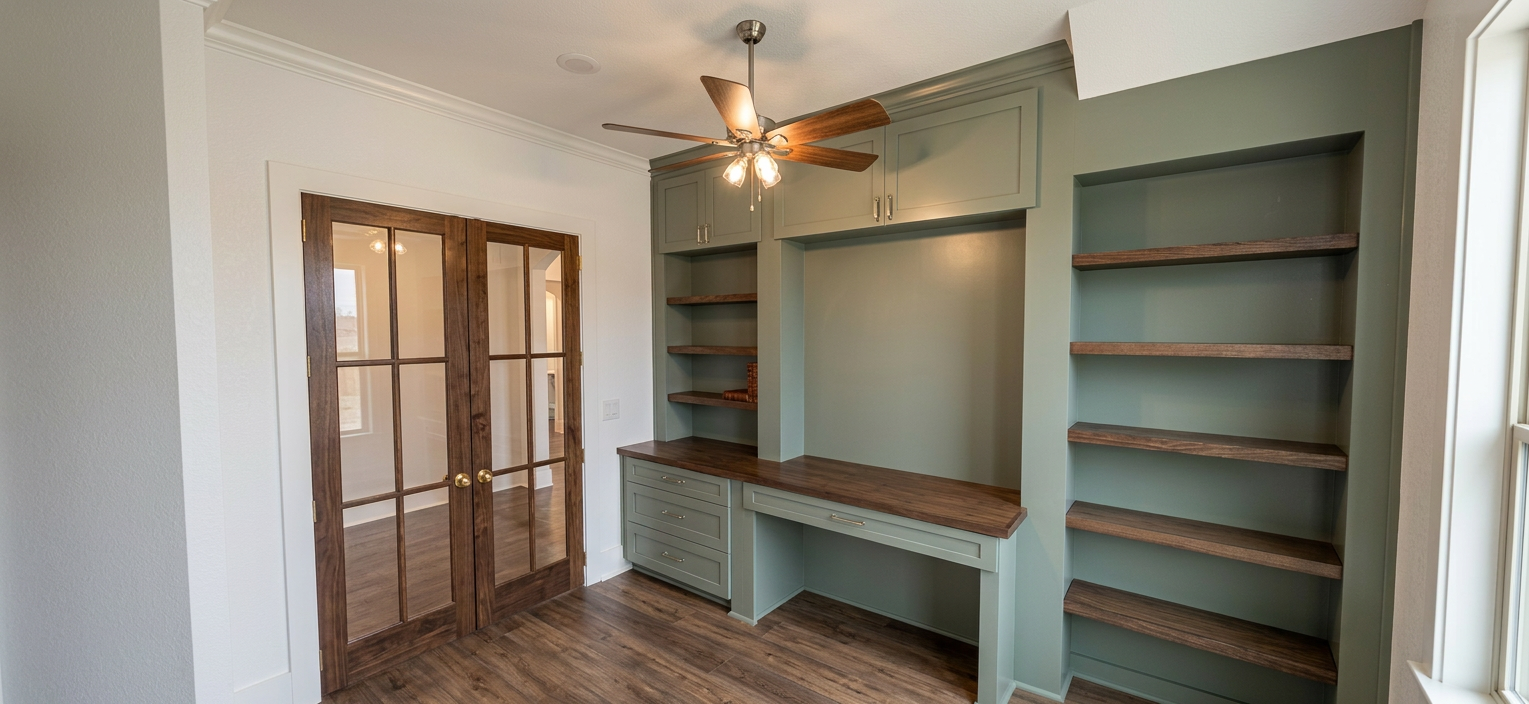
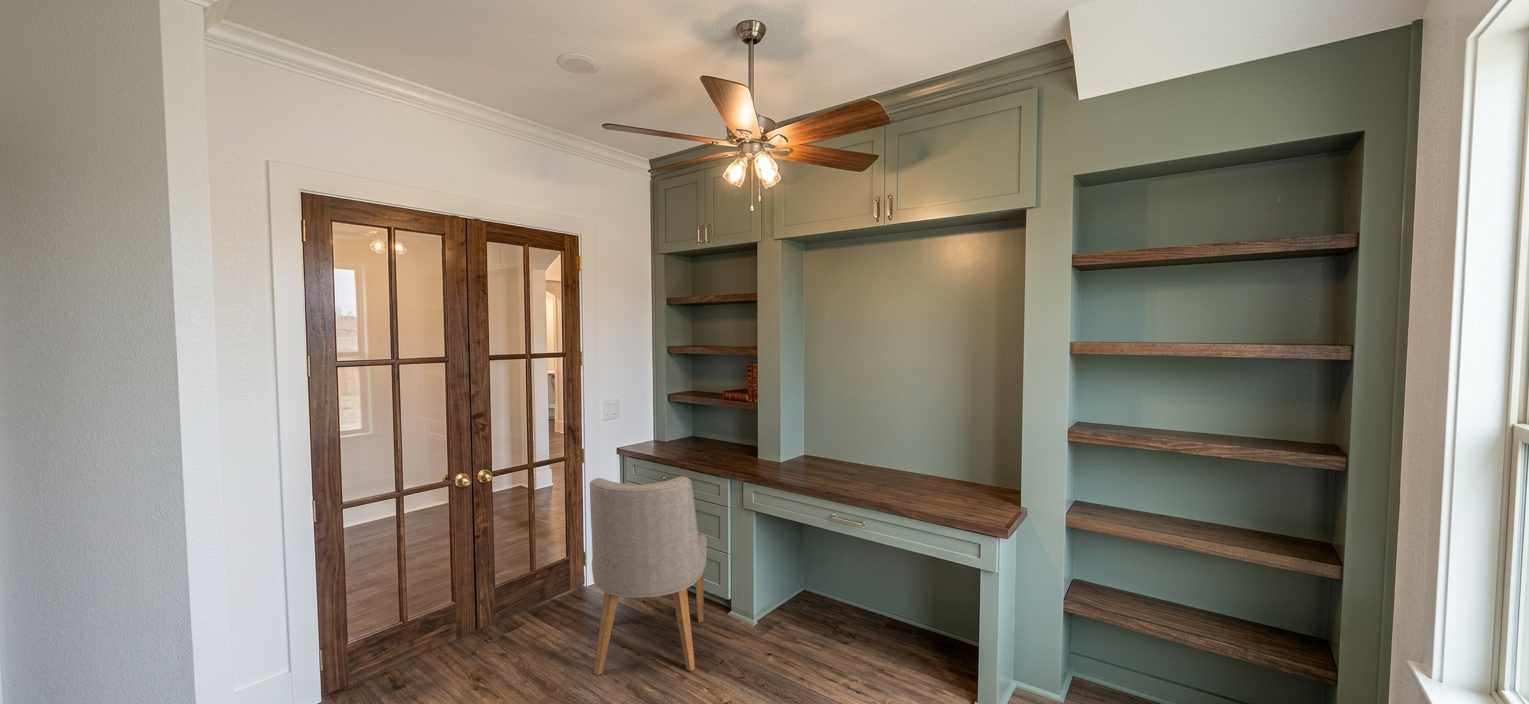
+ chair (647, 561)
